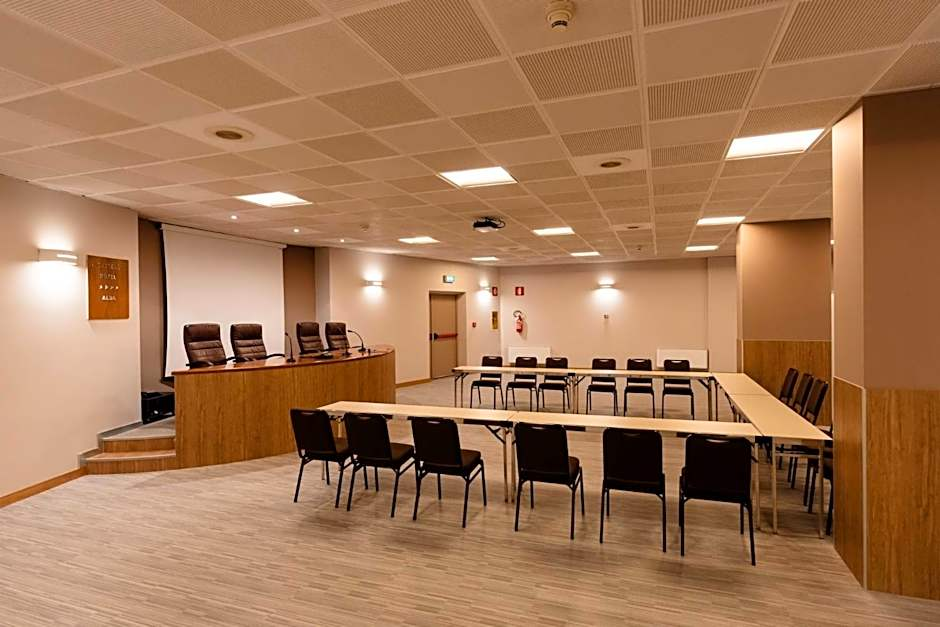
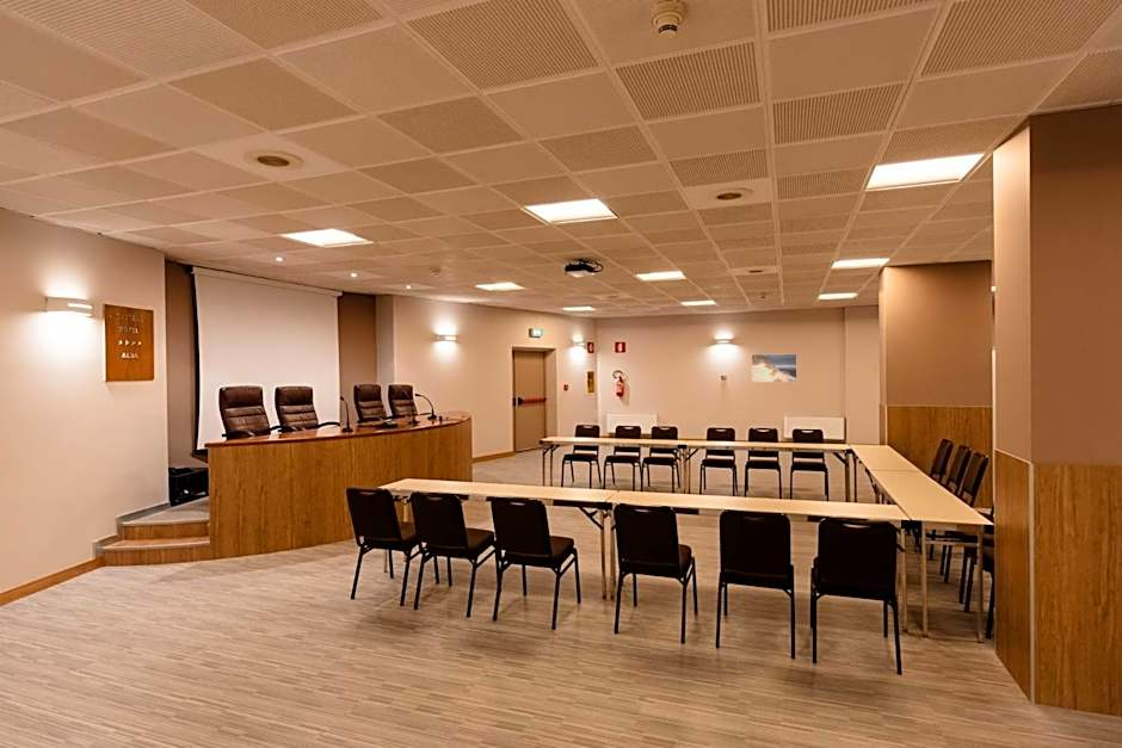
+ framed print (773, 367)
